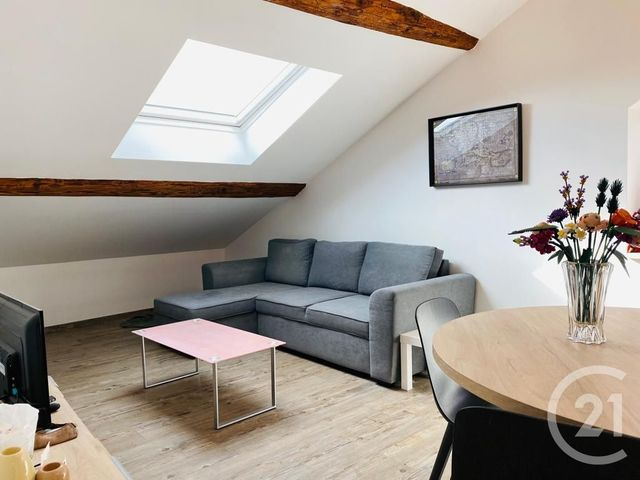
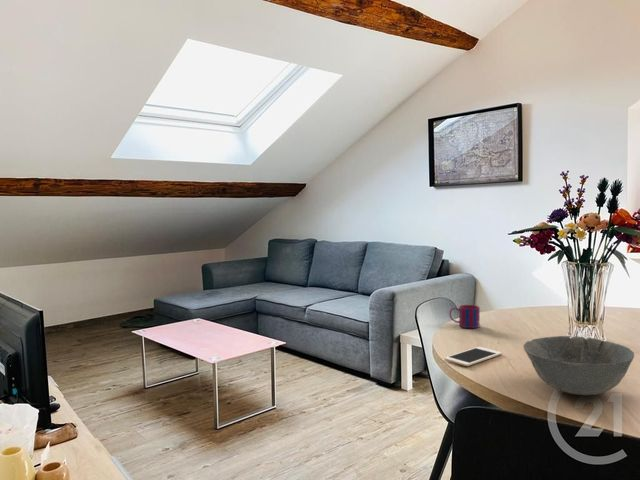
+ mug (464, 316)
+ cell phone (473, 356)
+ bowl (576, 368)
